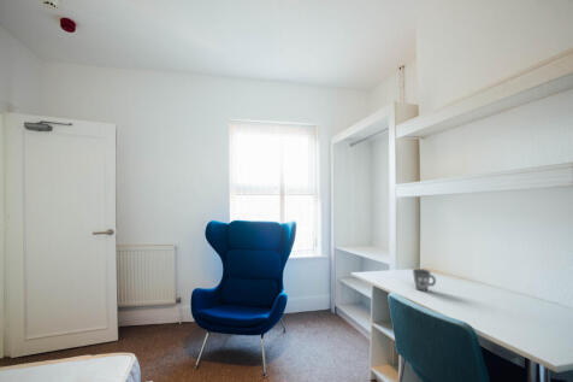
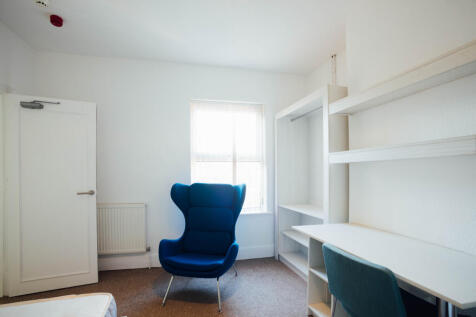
- mug (424, 280)
